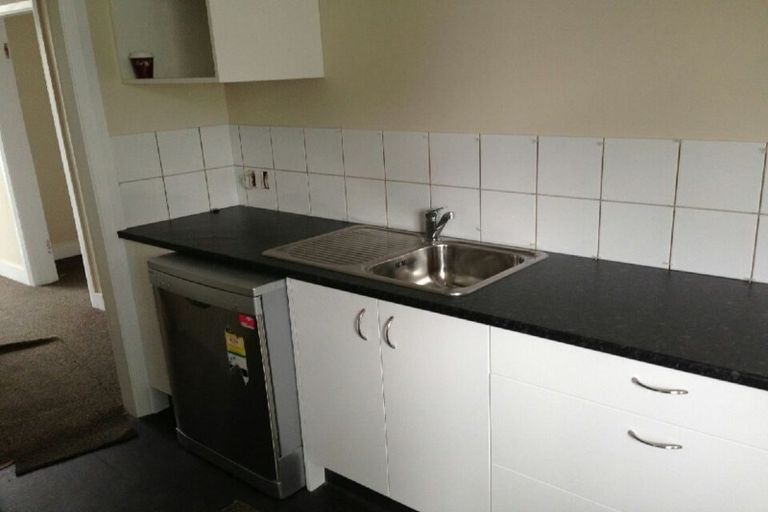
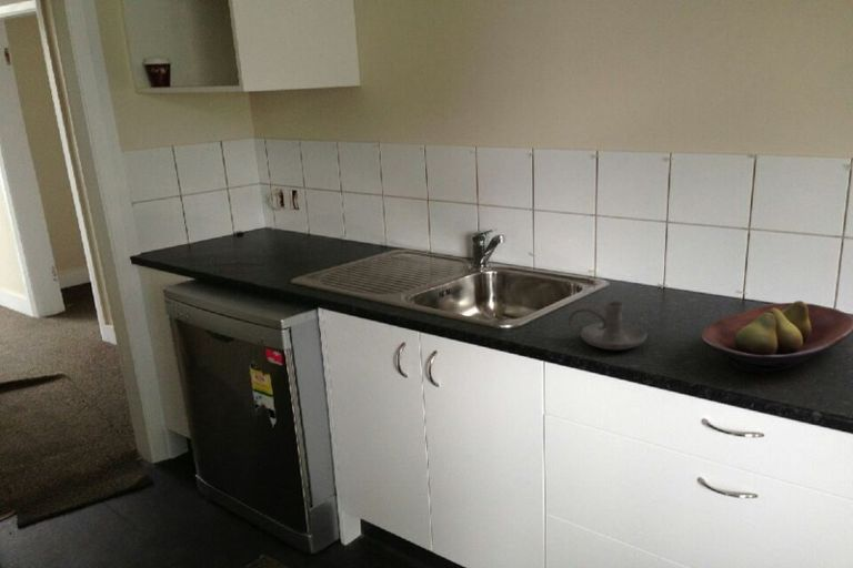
+ candle holder (605, 322)
+ fruit bowl (779, 329)
